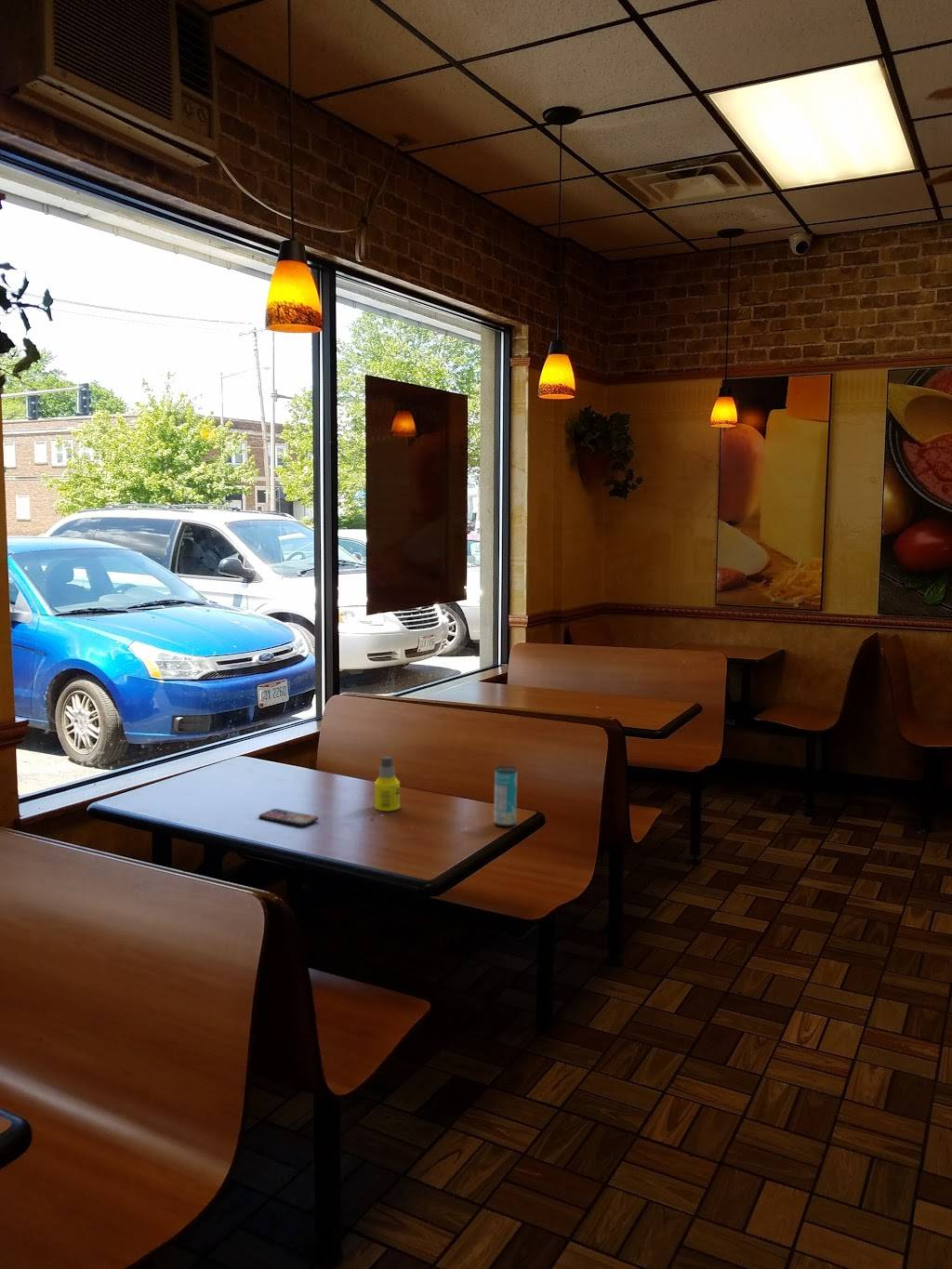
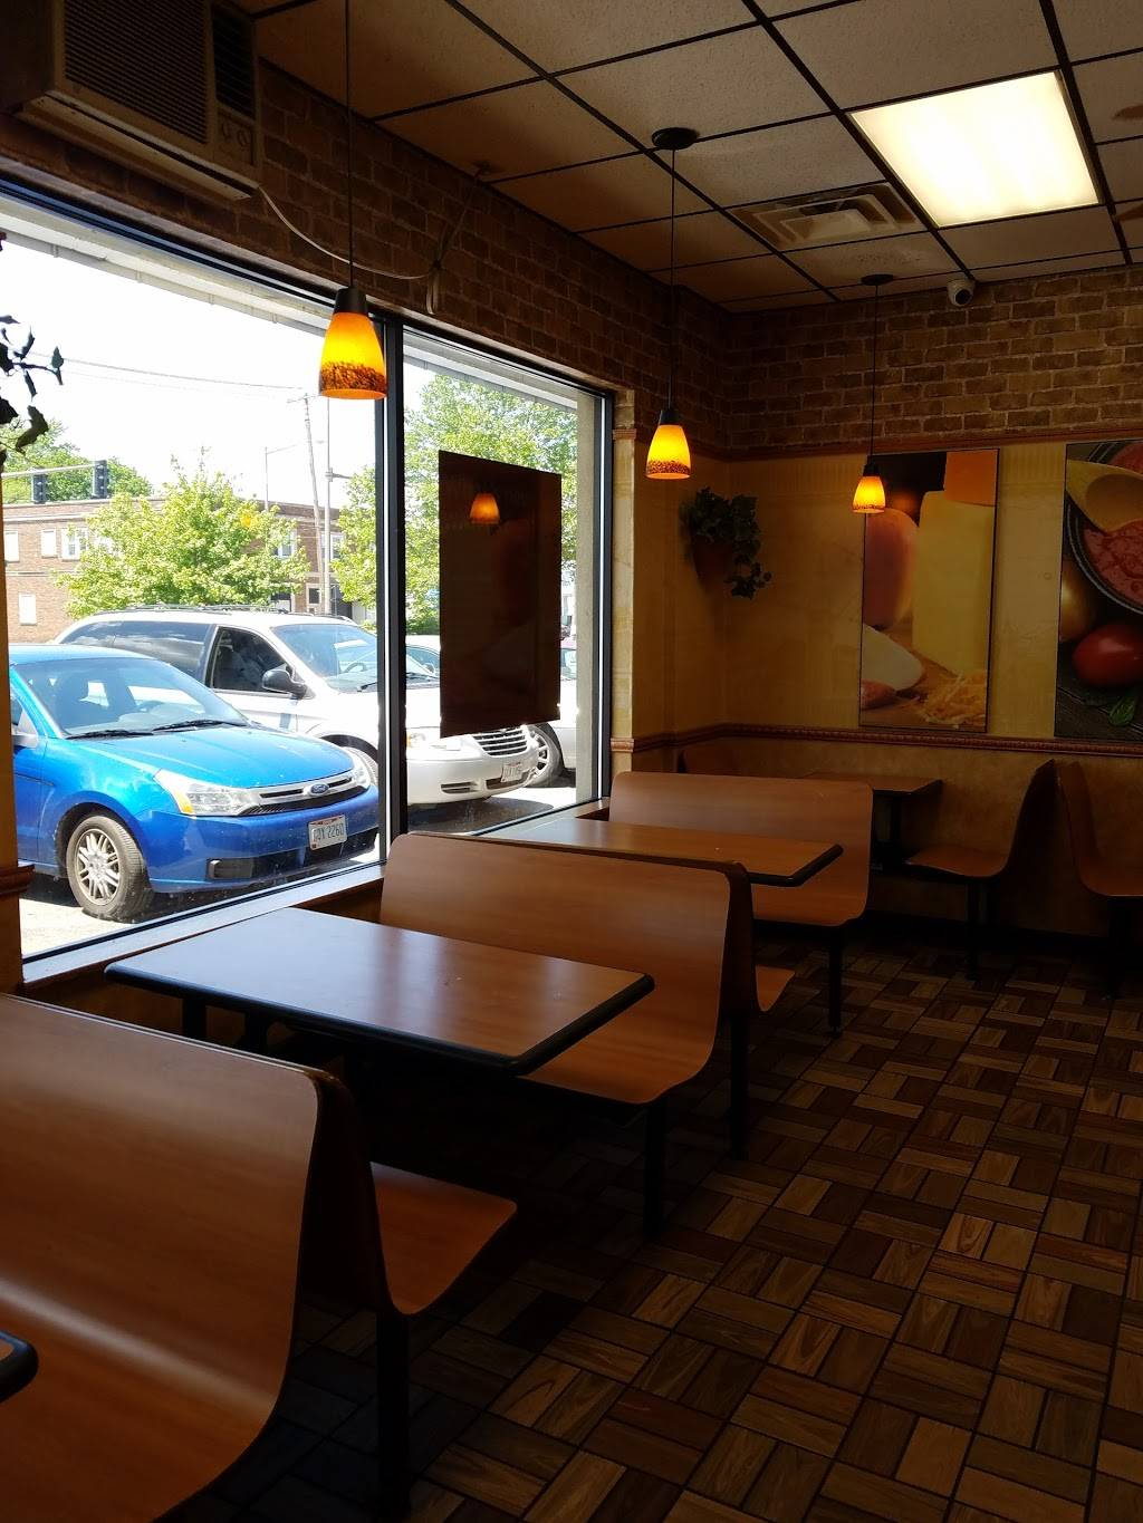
- bottle (387, 782)
- beverage can (505, 796)
- smartphone (288, 817)
